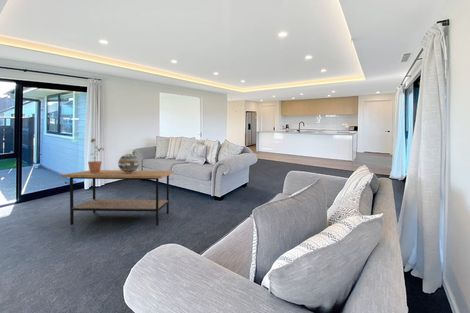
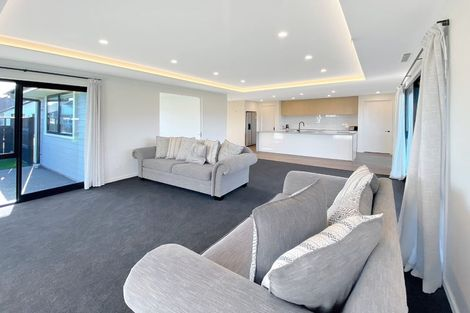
- decorative sphere (128, 163)
- coffee table (123, 200)
- potted plant (96, 154)
